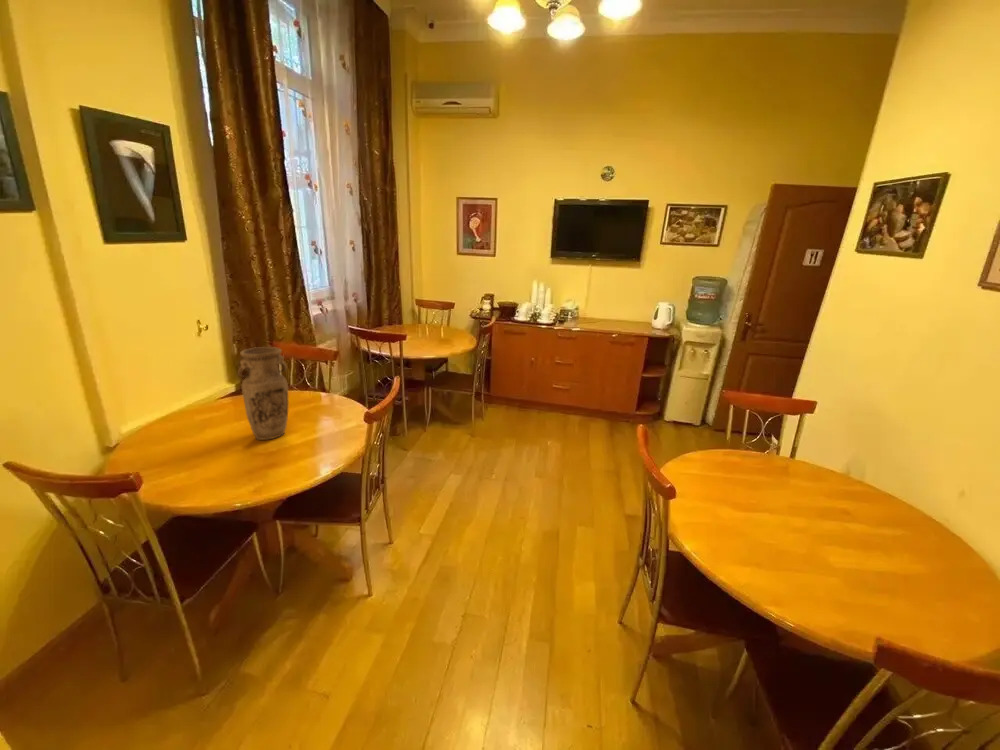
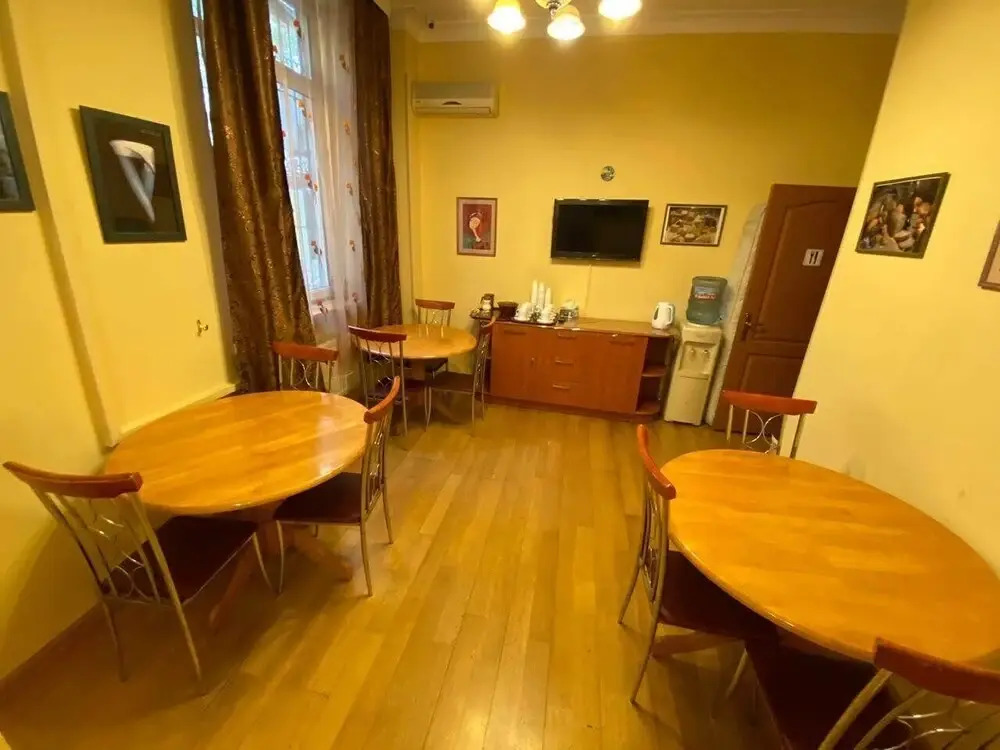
- vase (265, 393)
